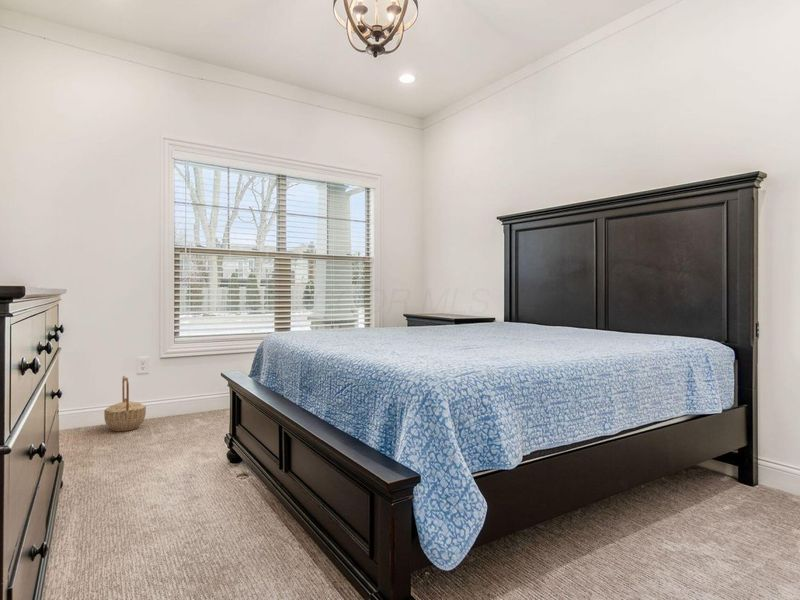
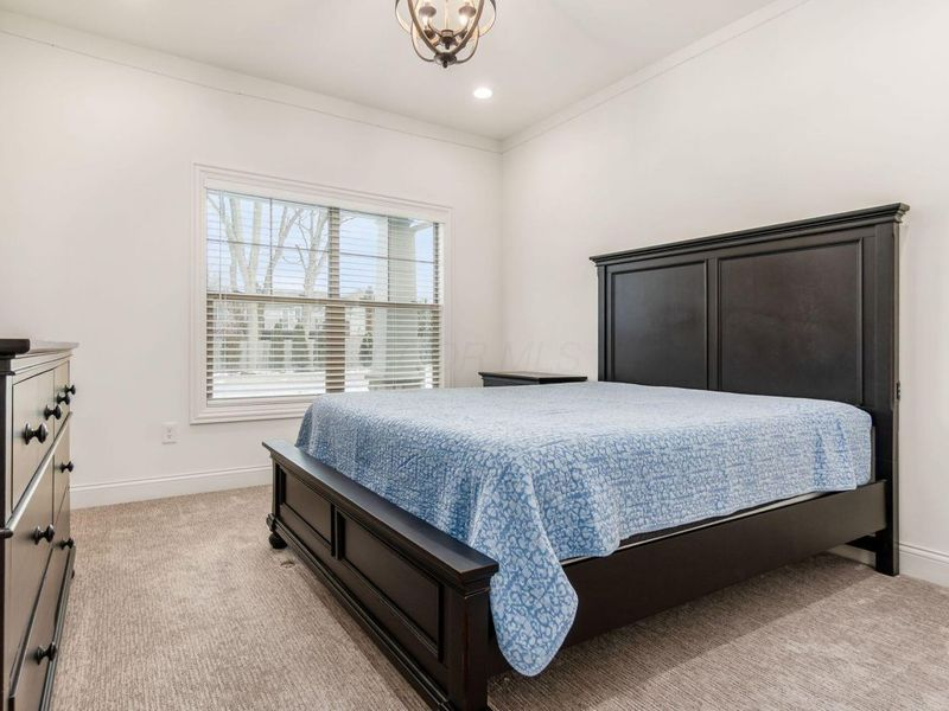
- basket (125, 402)
